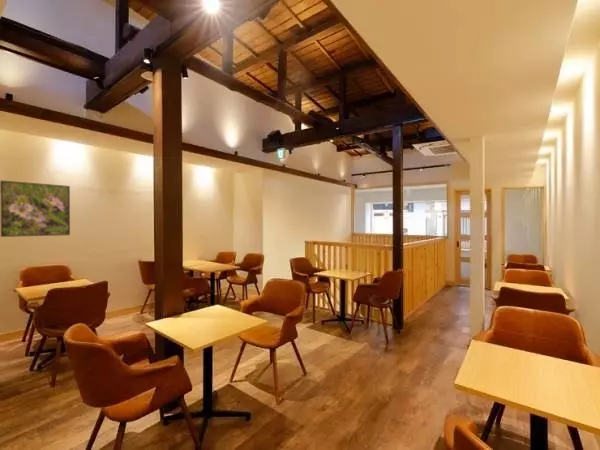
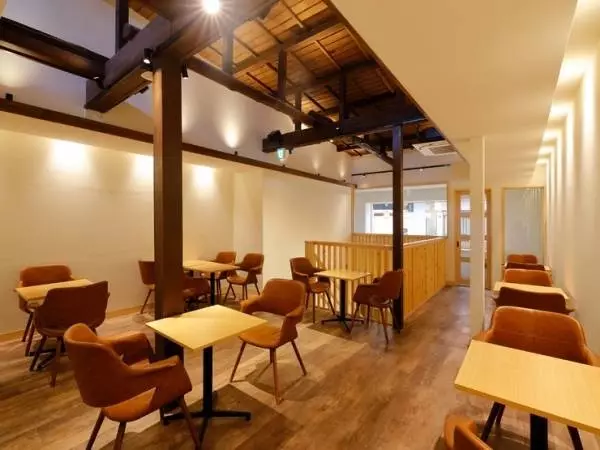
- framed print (37, 209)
